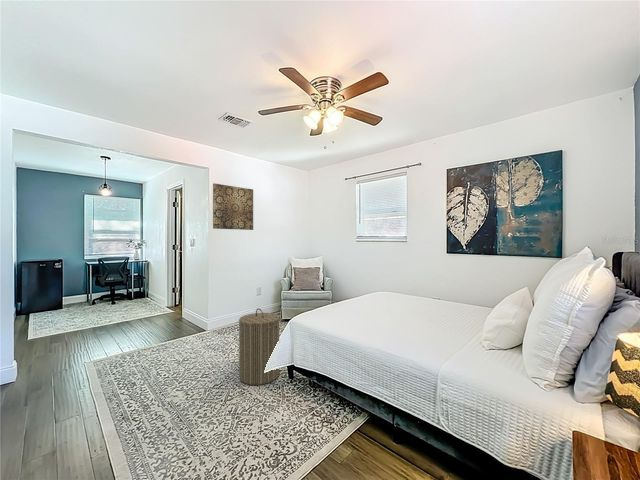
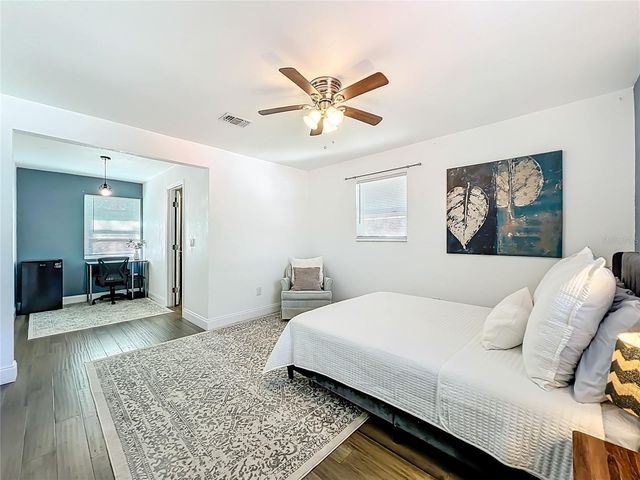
- laundry hamper (259, 341)
- wall art (234, 208)
